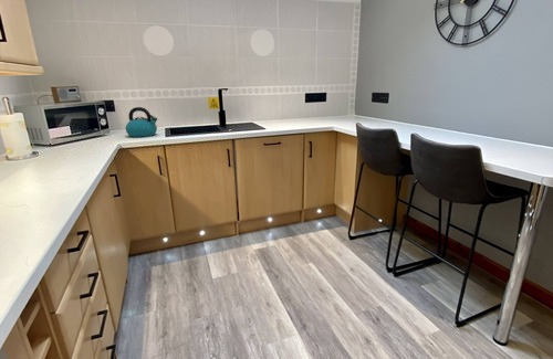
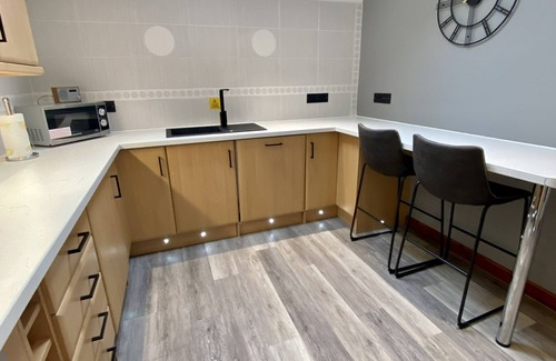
- kettle (142, 120)
